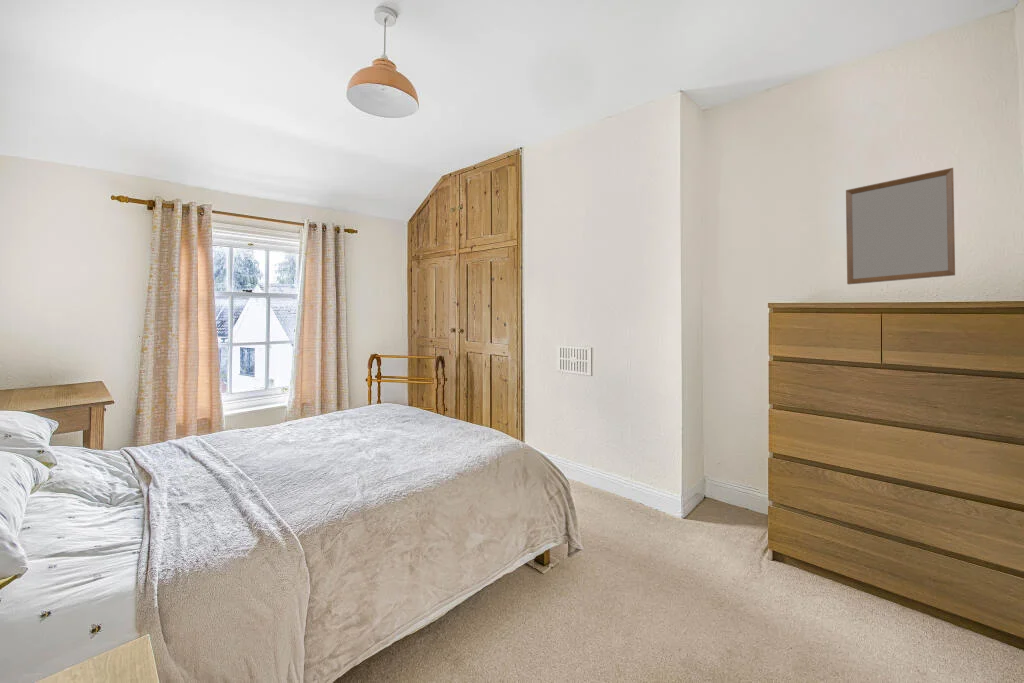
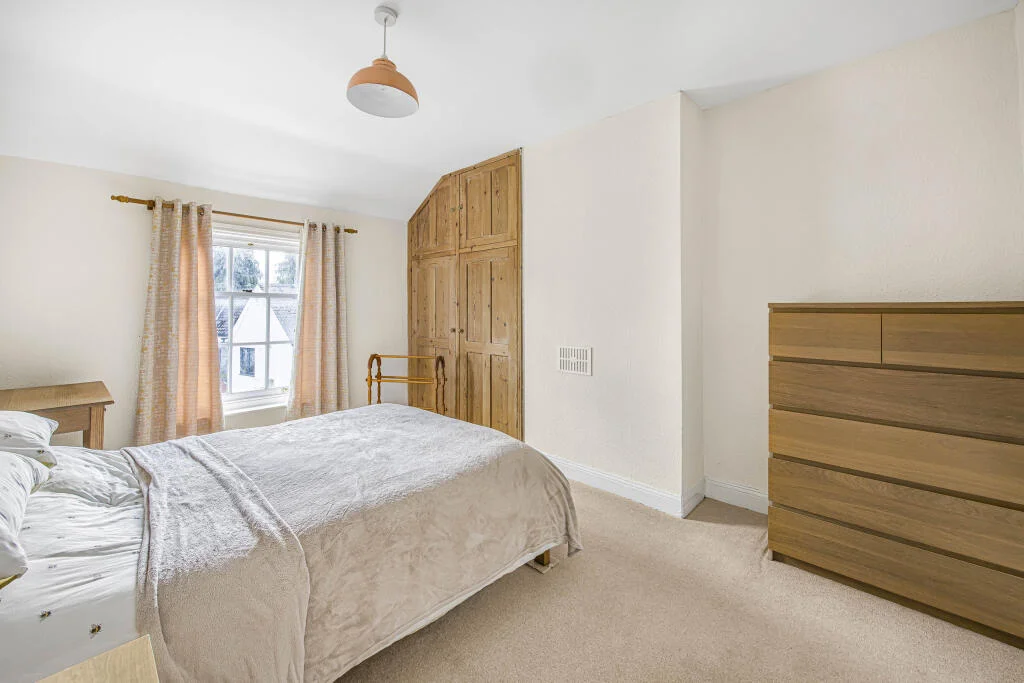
- home mirror (897, 230)
